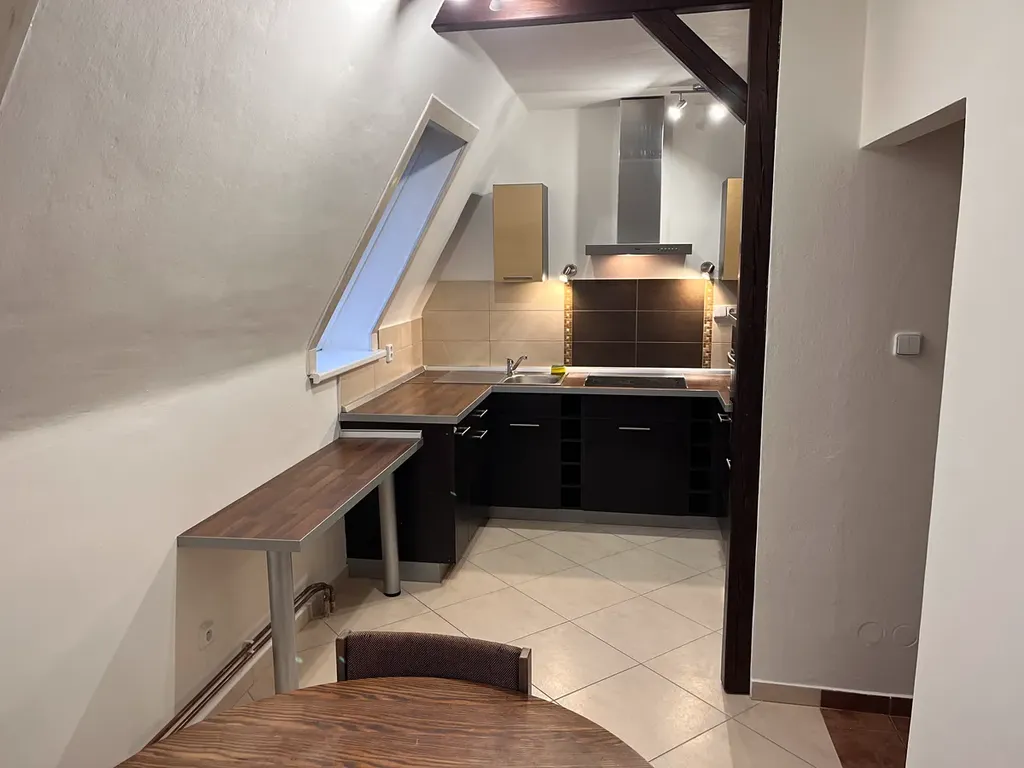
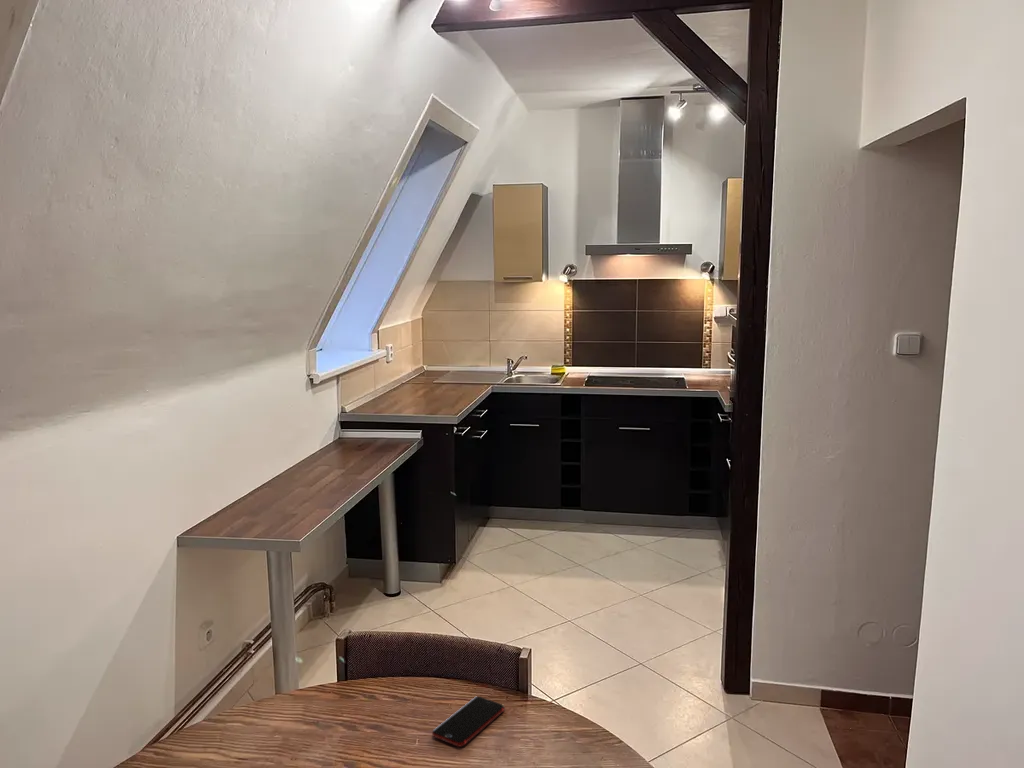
+ smartphone (469, 720)
